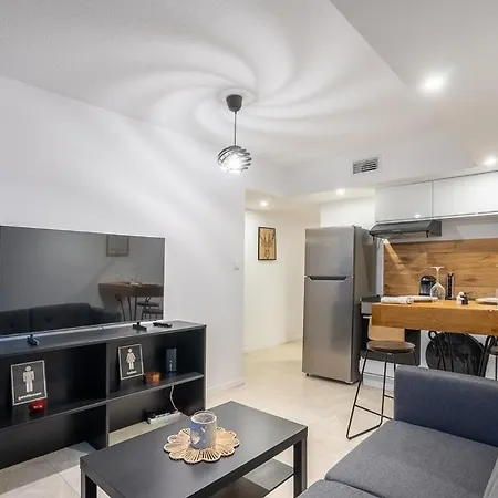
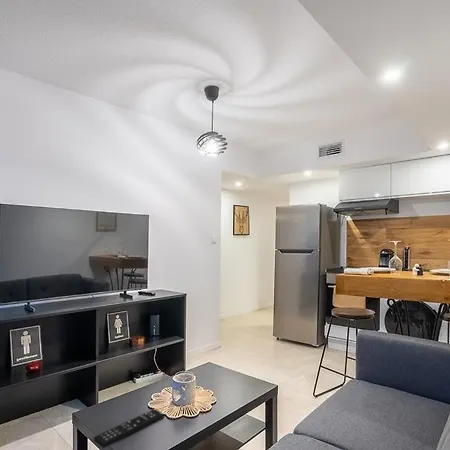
+ remote control (131, 425)
